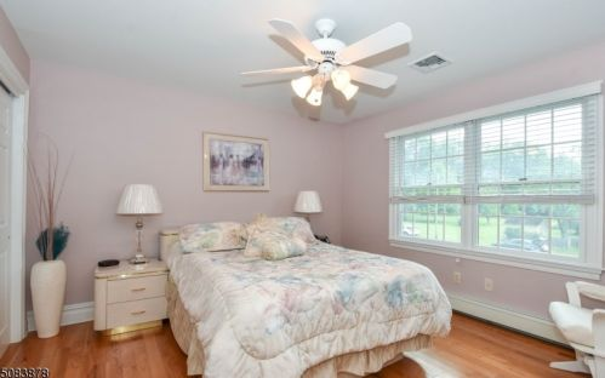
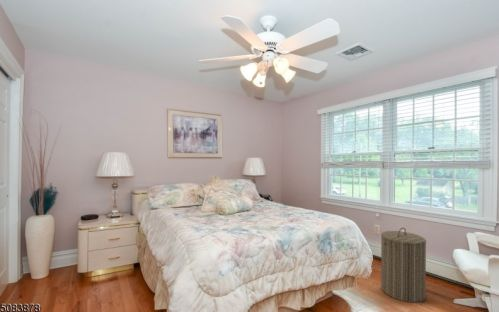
+ laundry hamper (402, 259)
